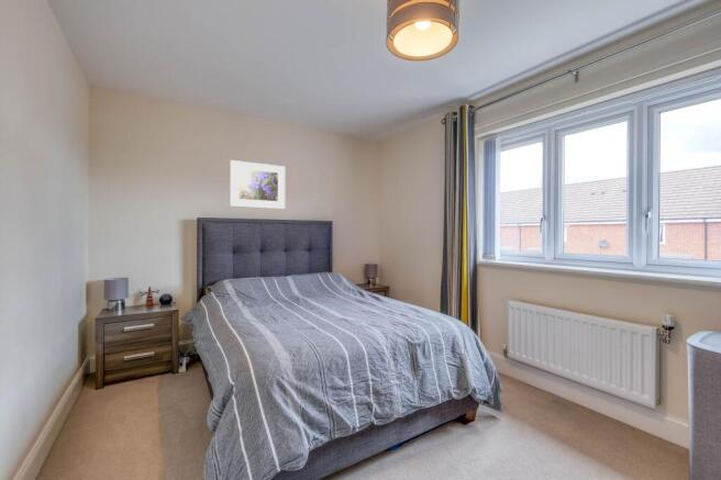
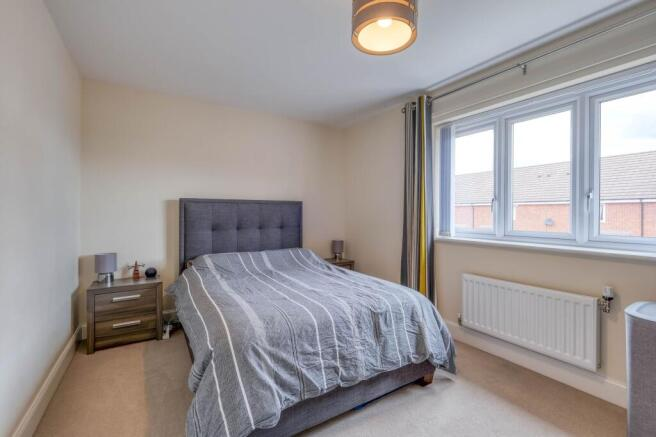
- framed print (258, 185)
